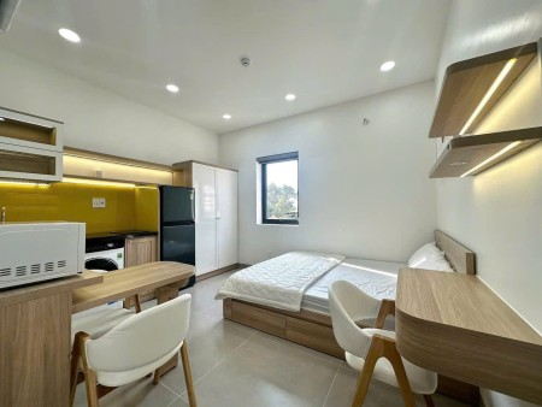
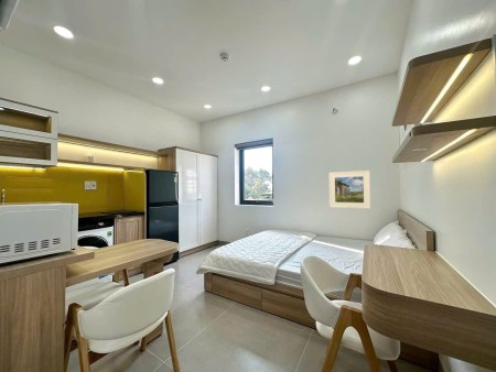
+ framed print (348, 189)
